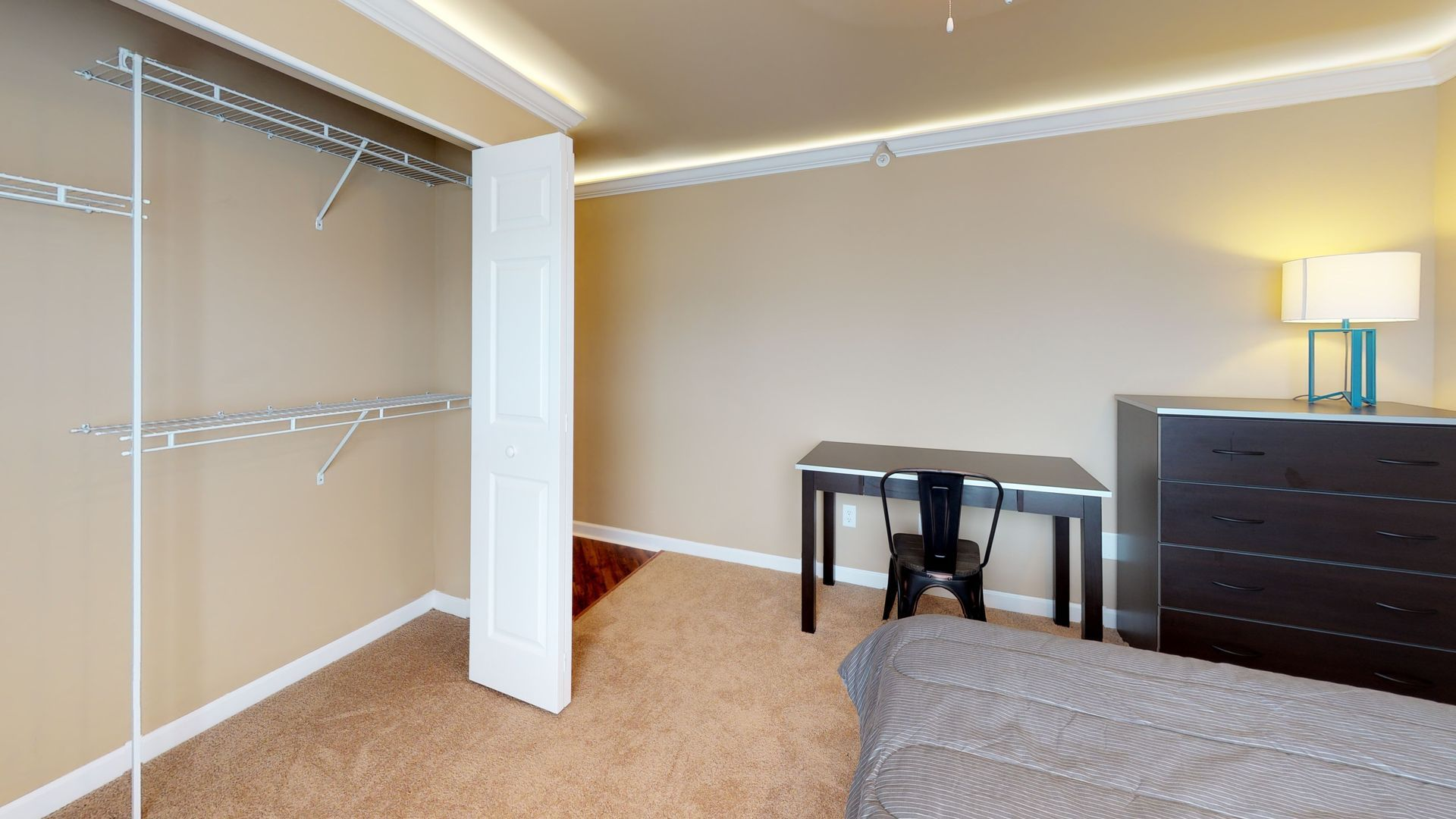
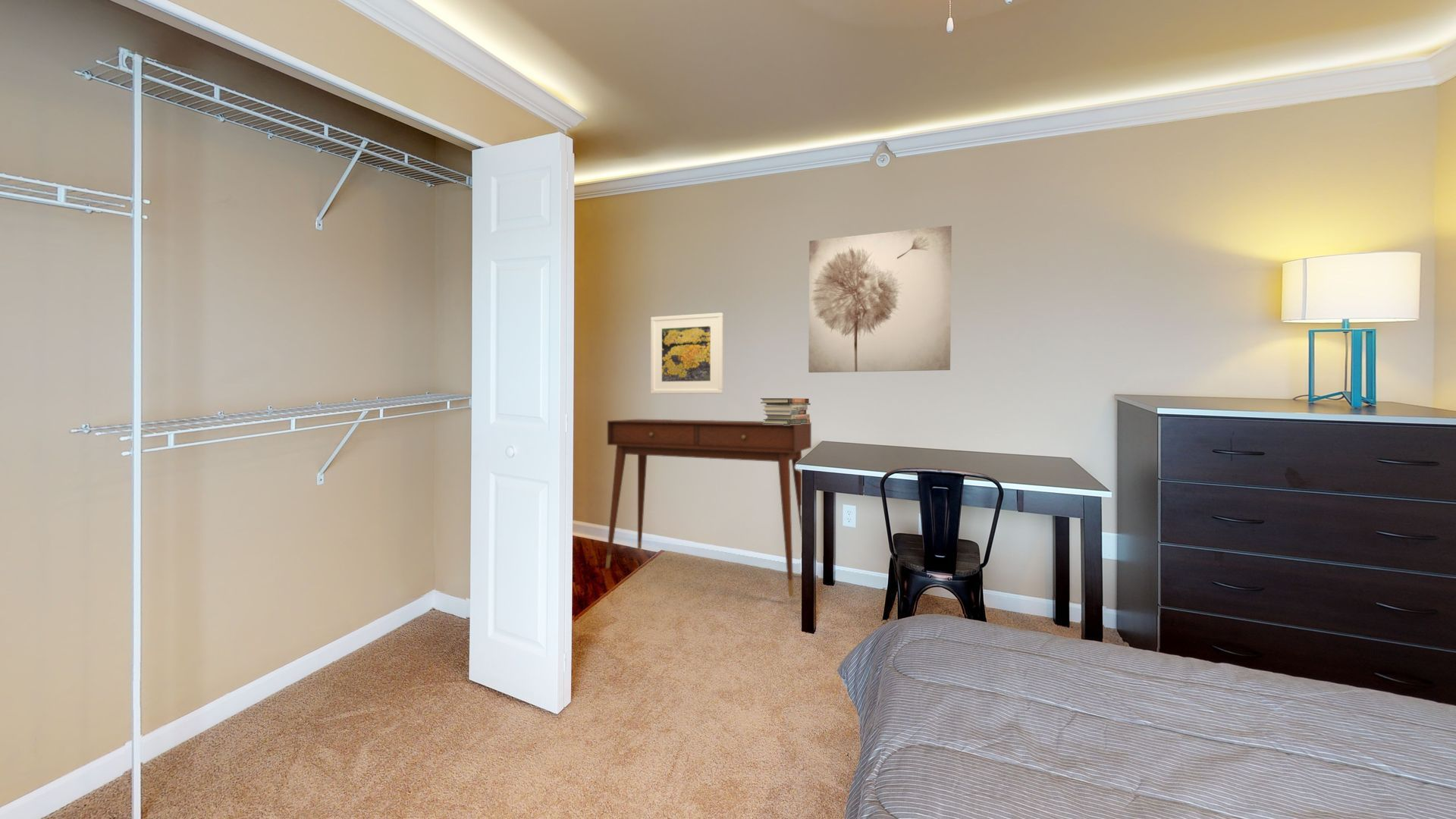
+ desk (709, 458)
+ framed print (686, 354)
+ wall art (877, 303)
+ book stack (786, 410)
